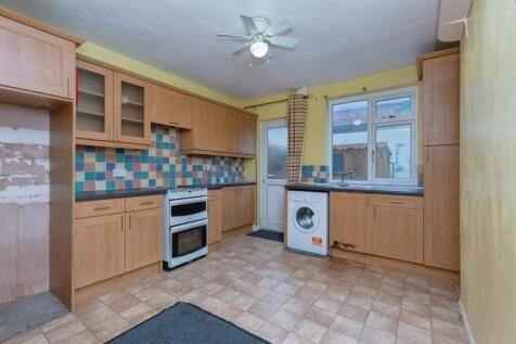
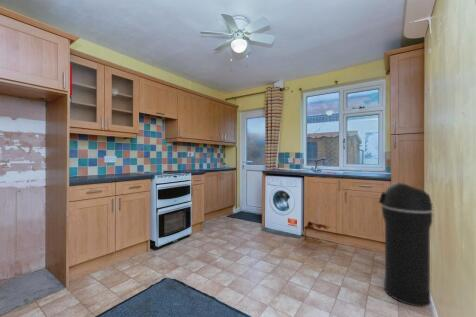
+ trash can (404, 238)
